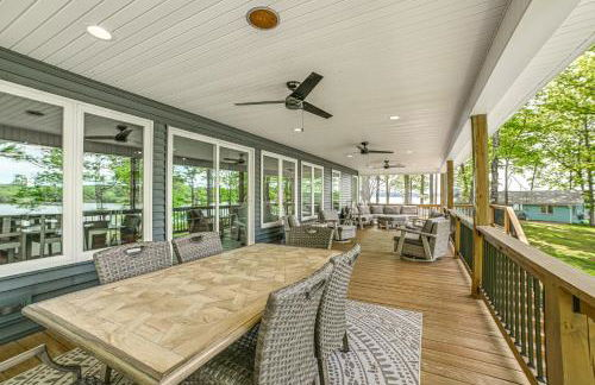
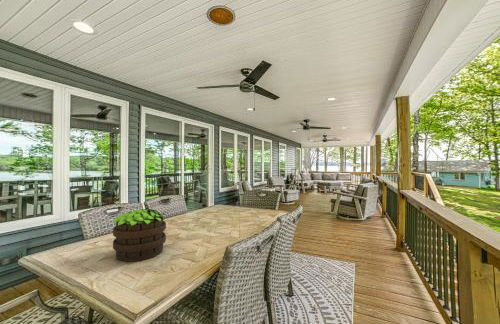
+ potted plant (140, 230)
